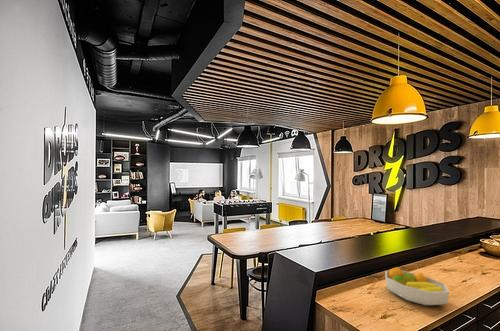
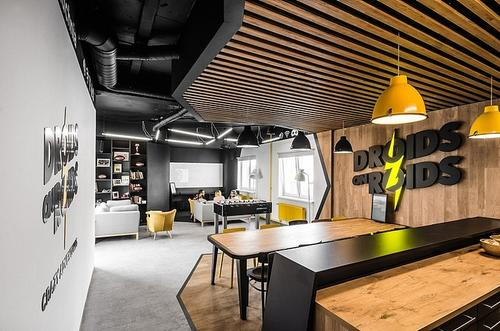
- fruit bowl (414, 284)
